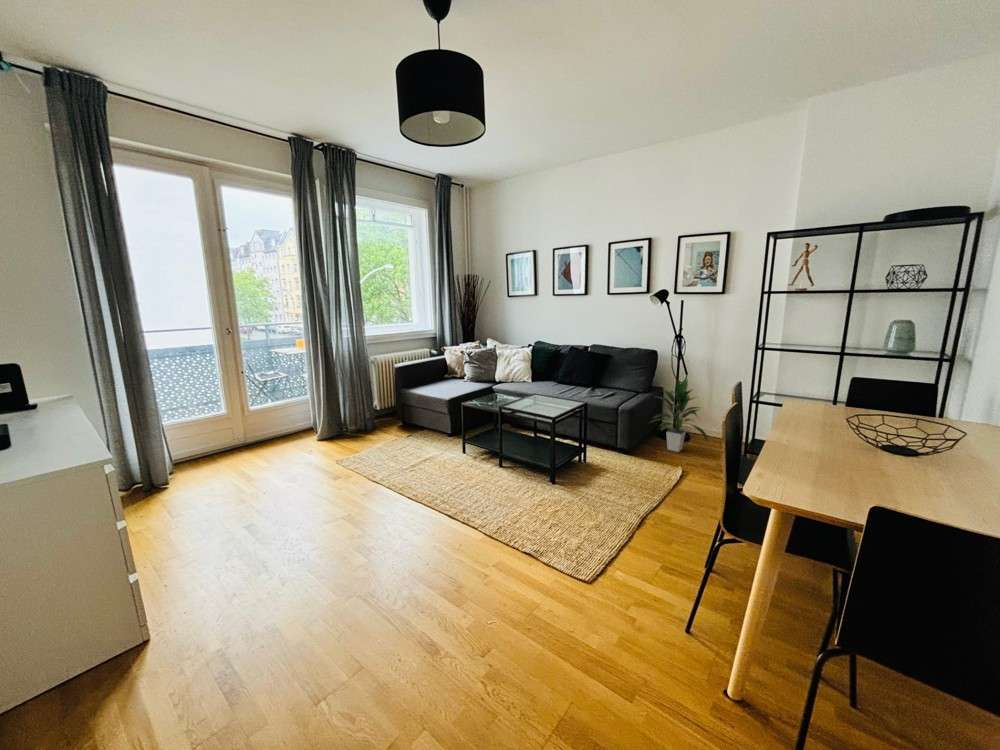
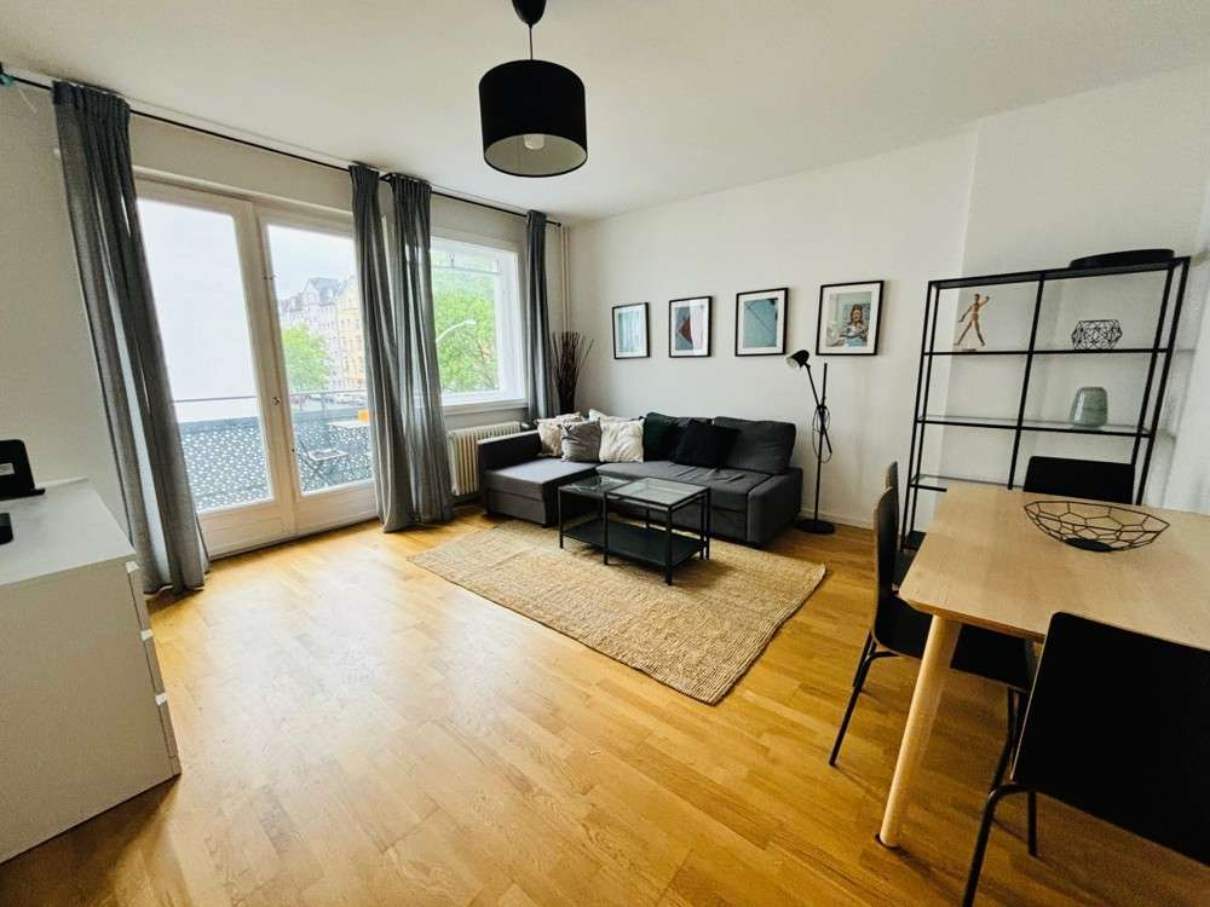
- indoor plant (678, 415)
